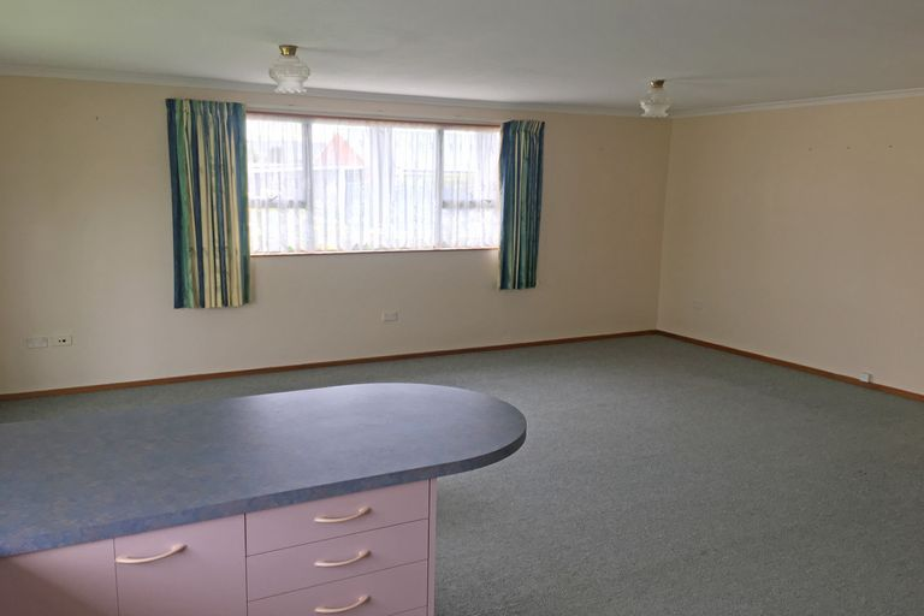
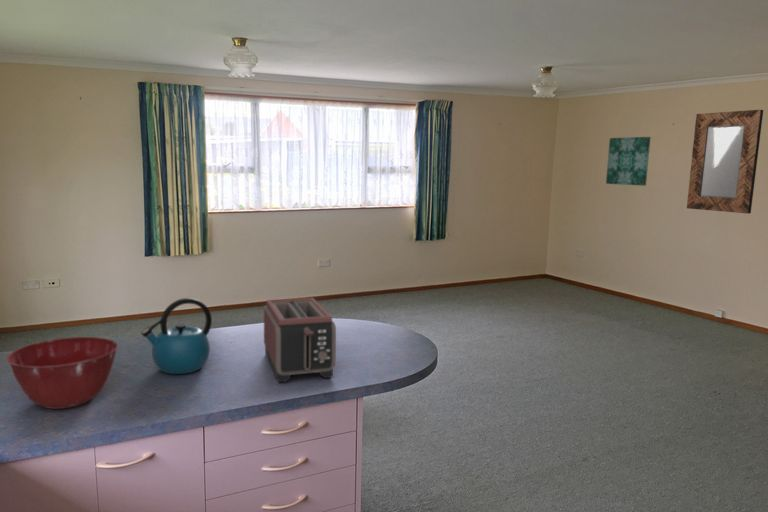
+ wall art (627, 161)
+ mixing bowl (65, 374)
+ kettle (177, 334)
+ home mirror (722, 162)
+ toaster (298, 338)
